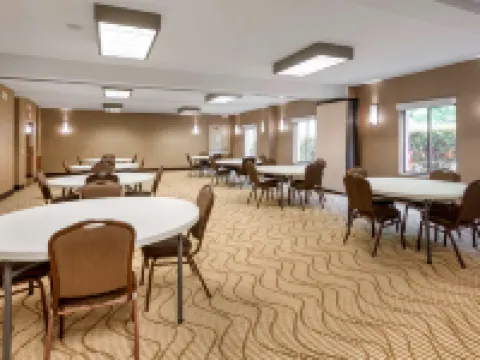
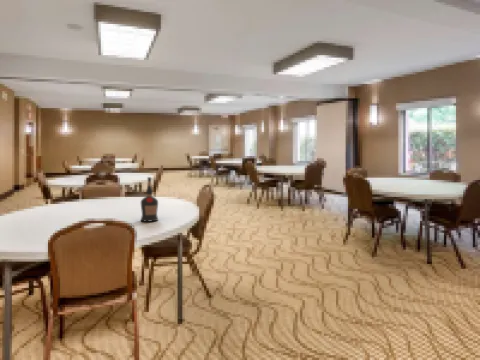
+ liquor bottle (149, 198)
